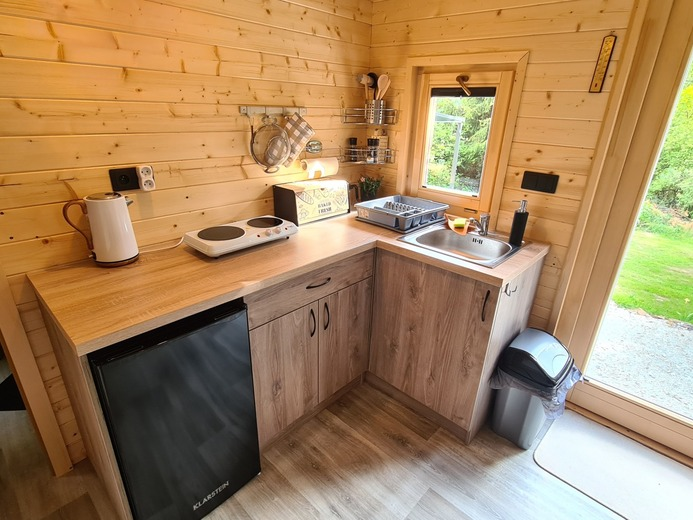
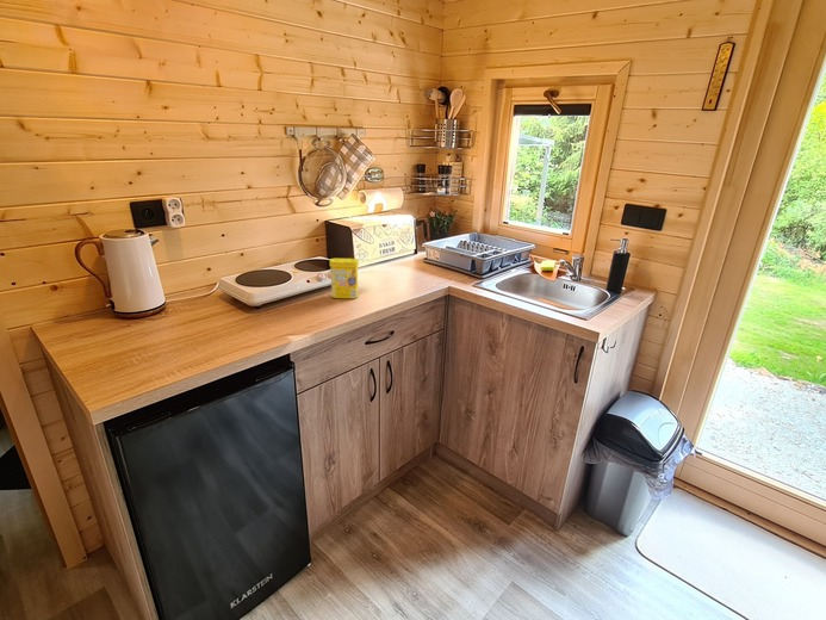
+ canister (344, 278)
